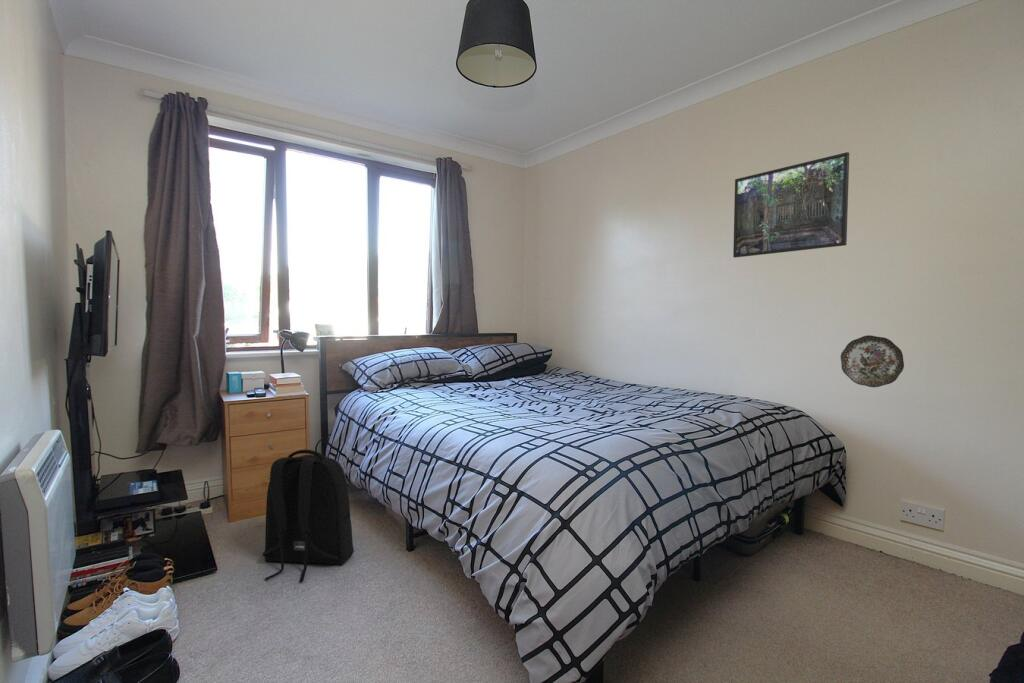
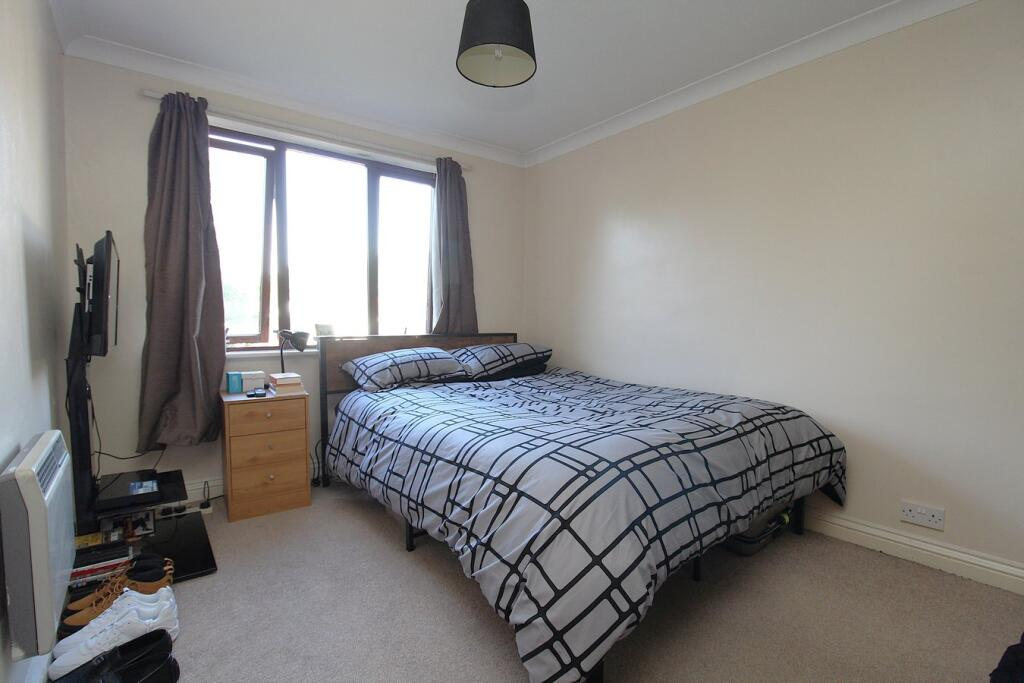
- decorative plate (871, 361)
- backpack (305, 506)
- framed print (786, 209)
